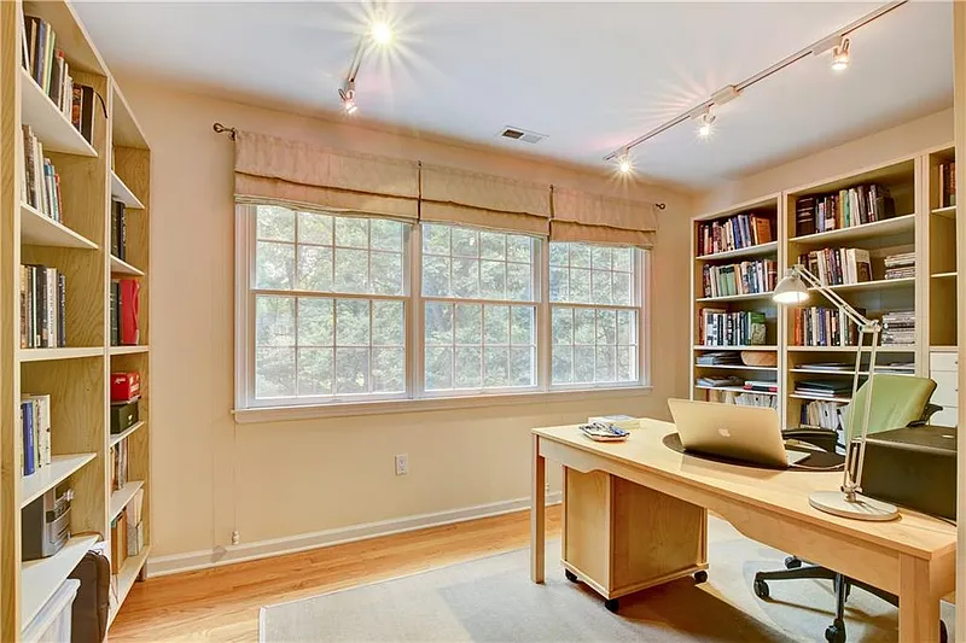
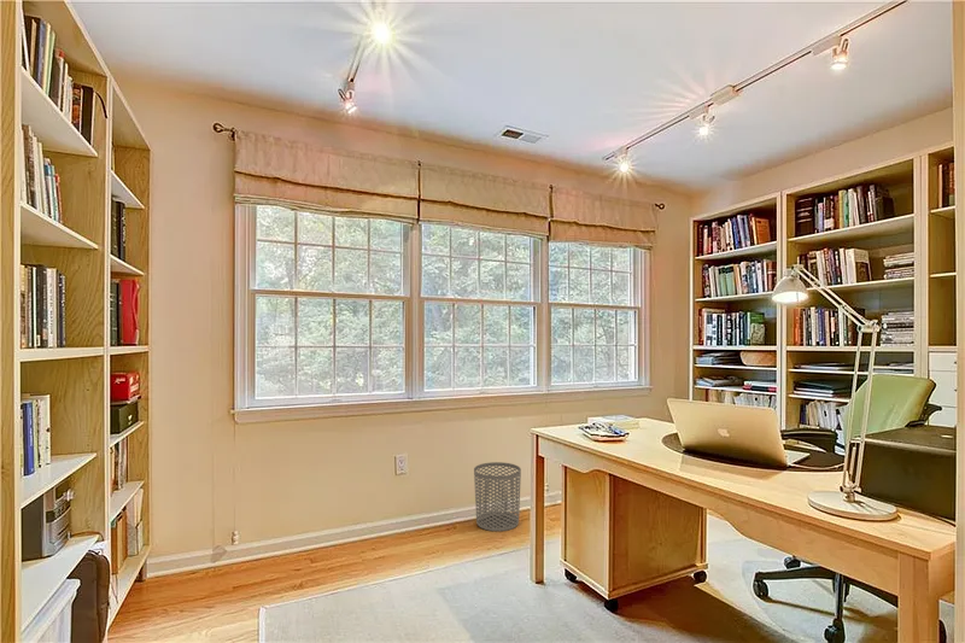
+ waste bin (497, 496)
